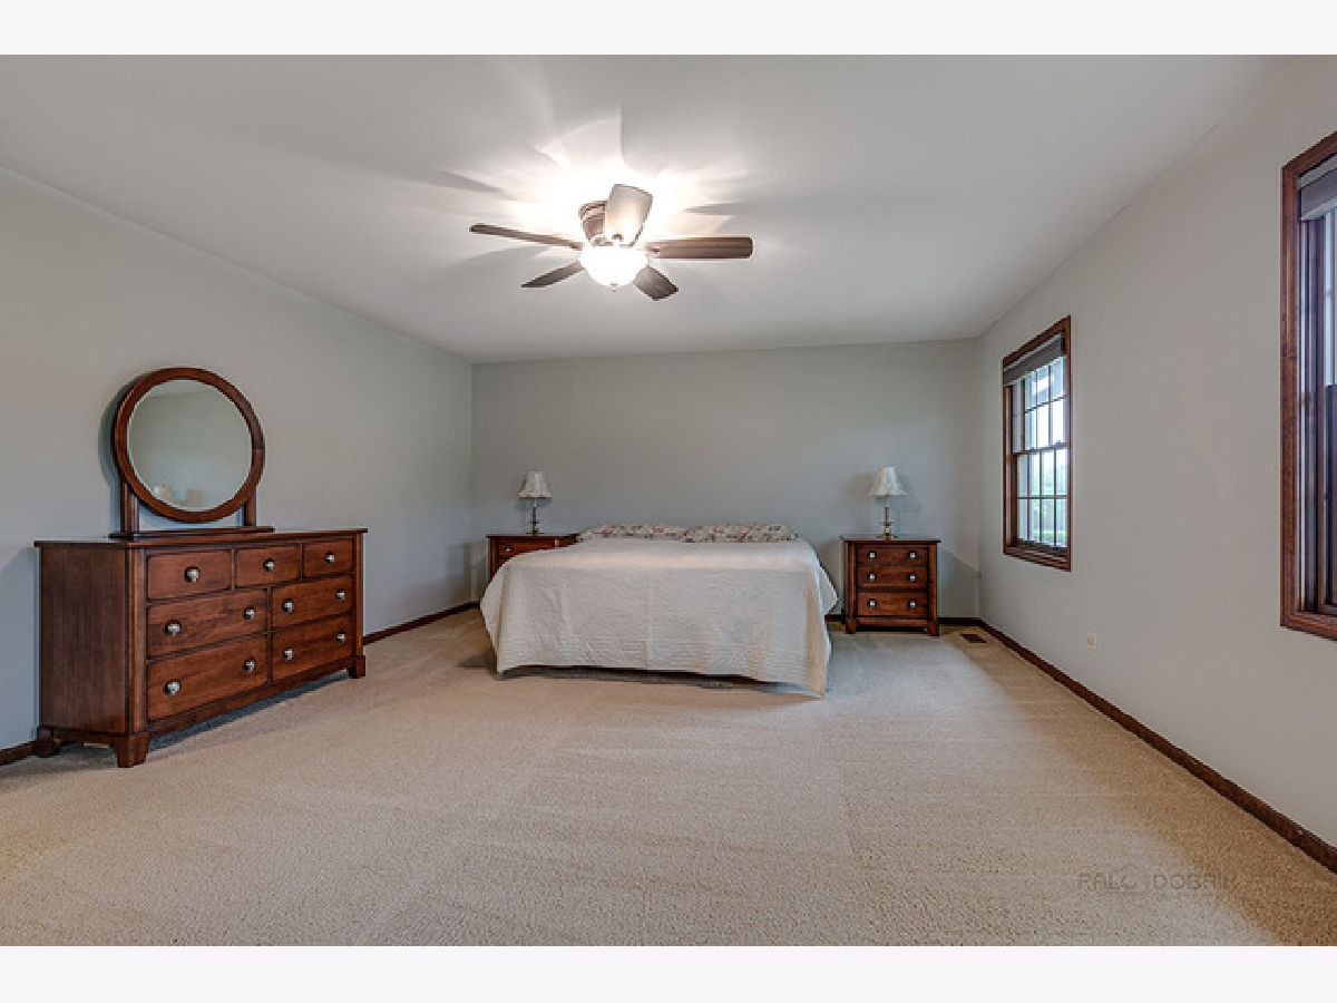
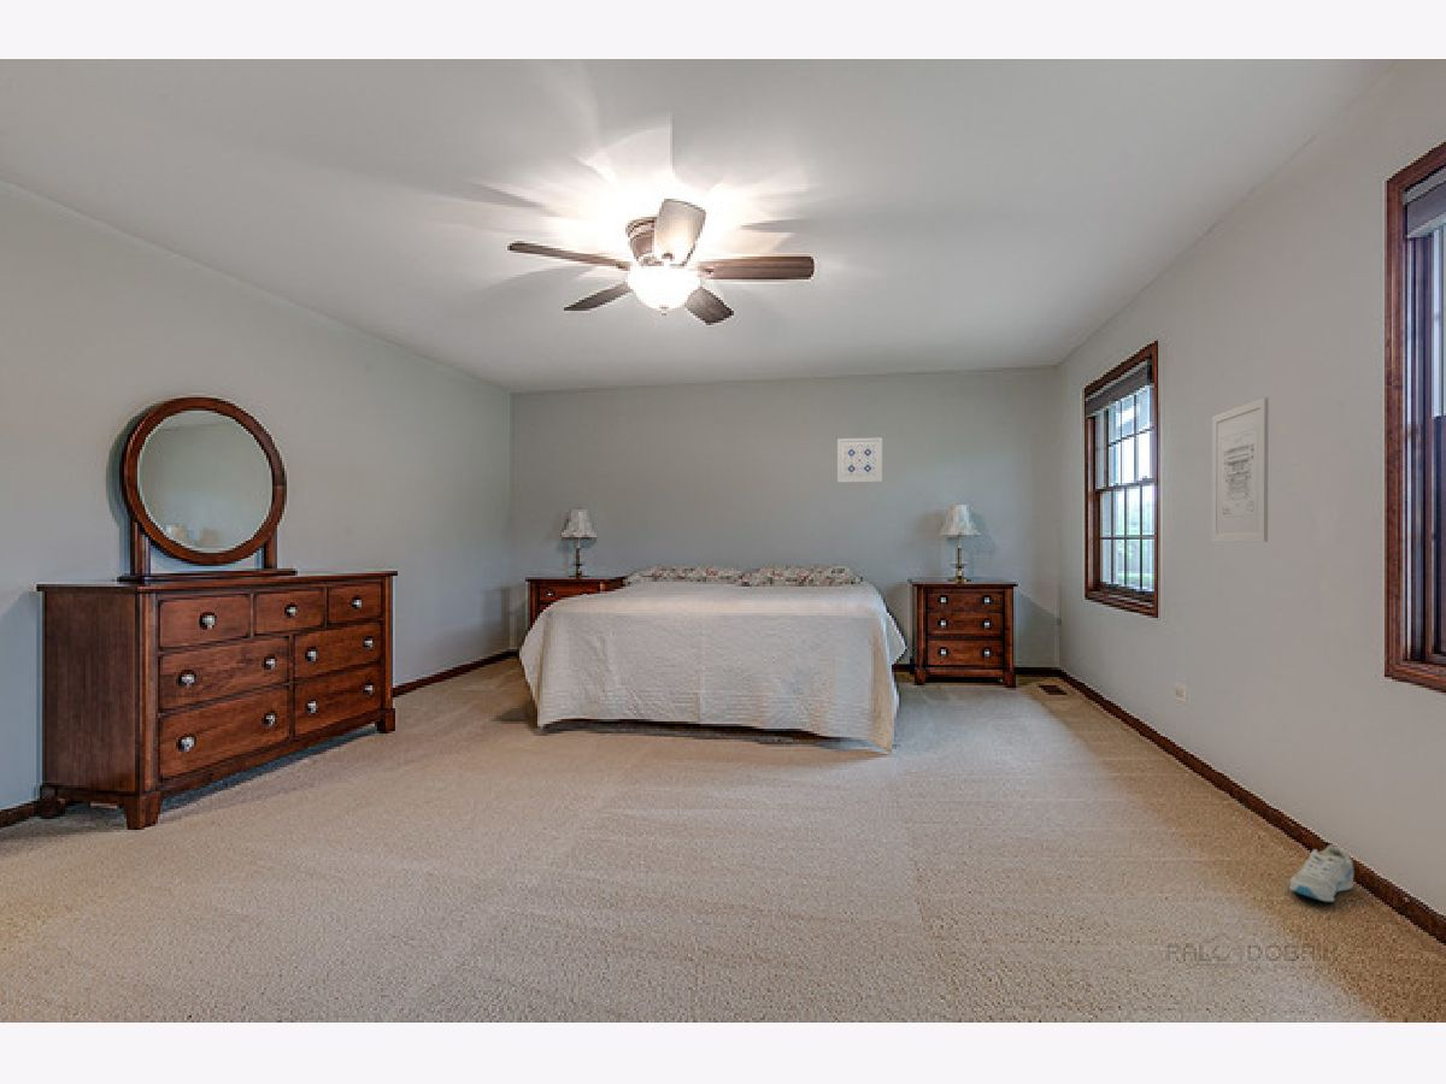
+ sneaker (1322, 873)
+ wall art (859, 460)
+ wall art (1238, 475)
